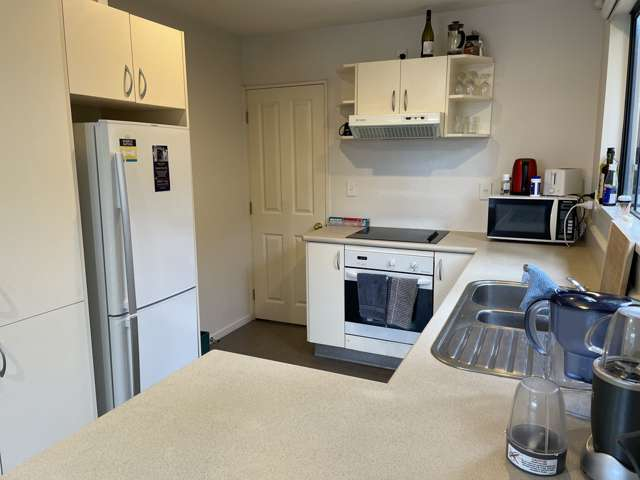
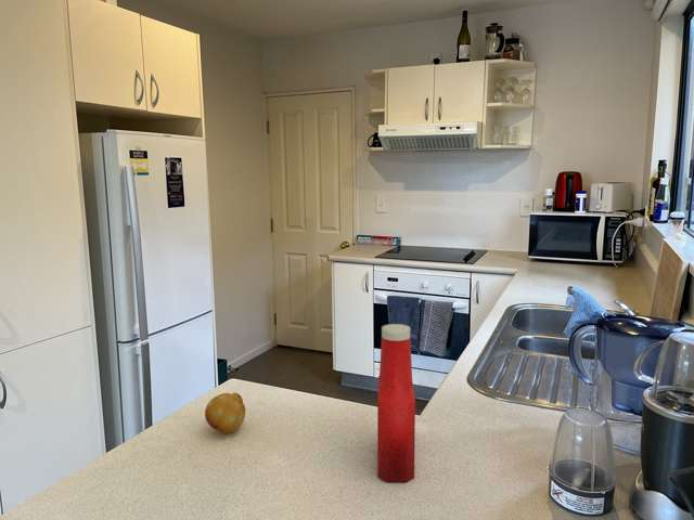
+ fruit (224, 413)
+ soap bottle (395, 394)
